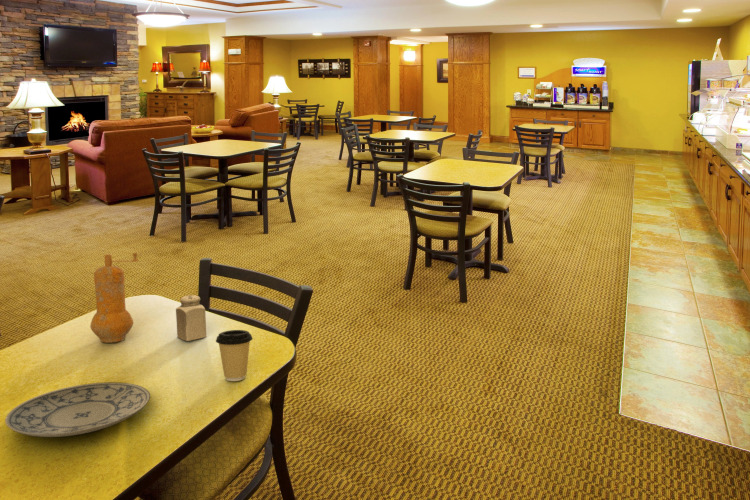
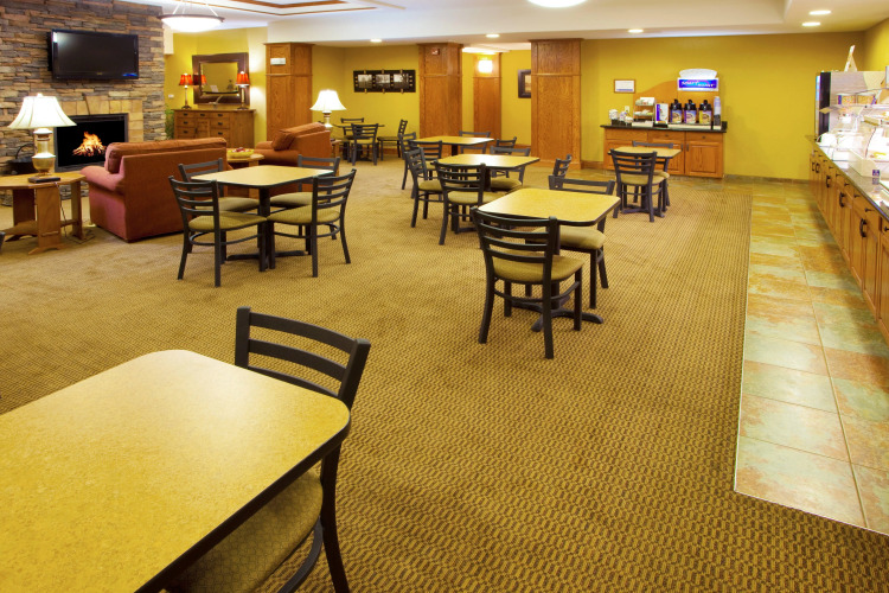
- coffee cup (234, 354)
- salt shaker (190, 316)
- plate (81, 411)
- pepper mill (115, 296)
